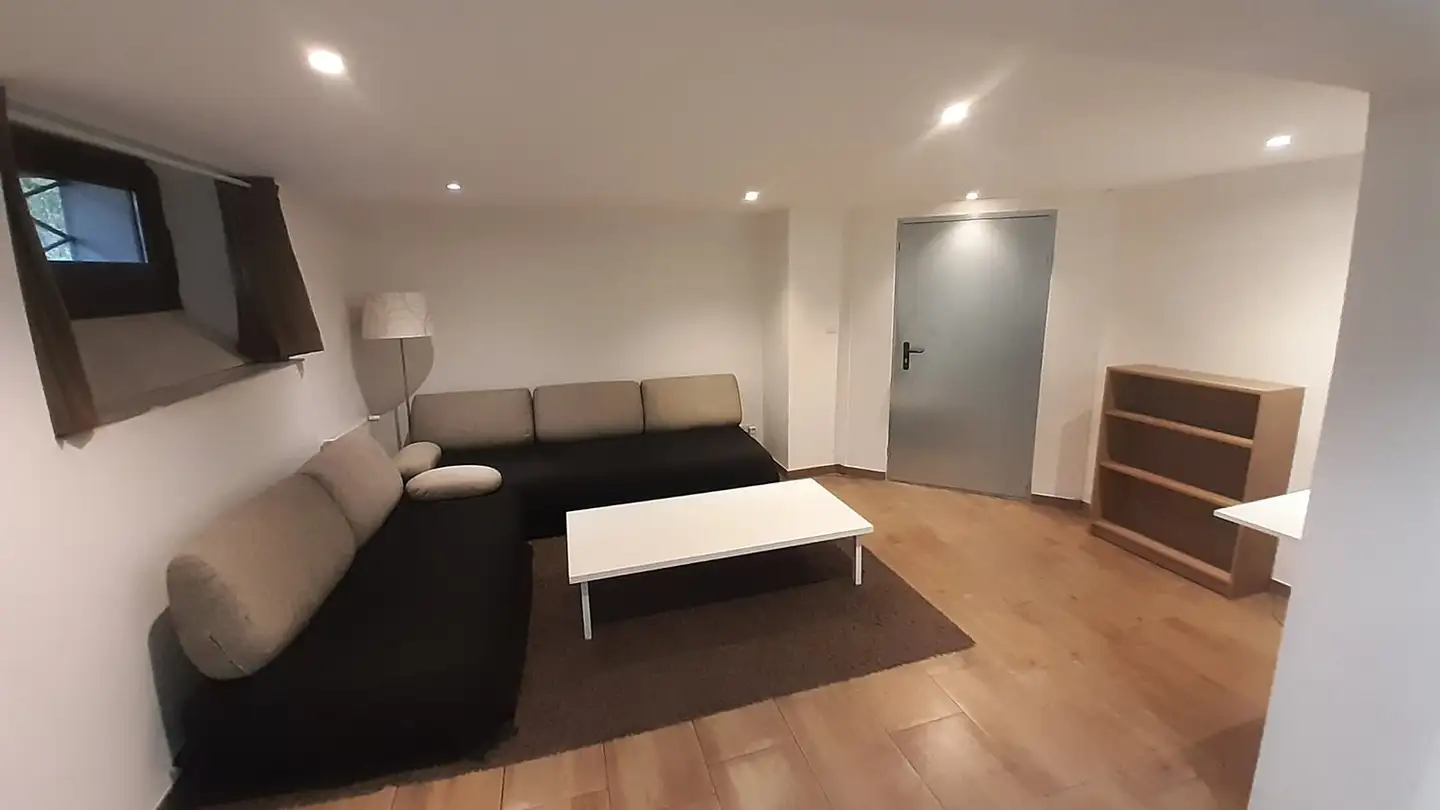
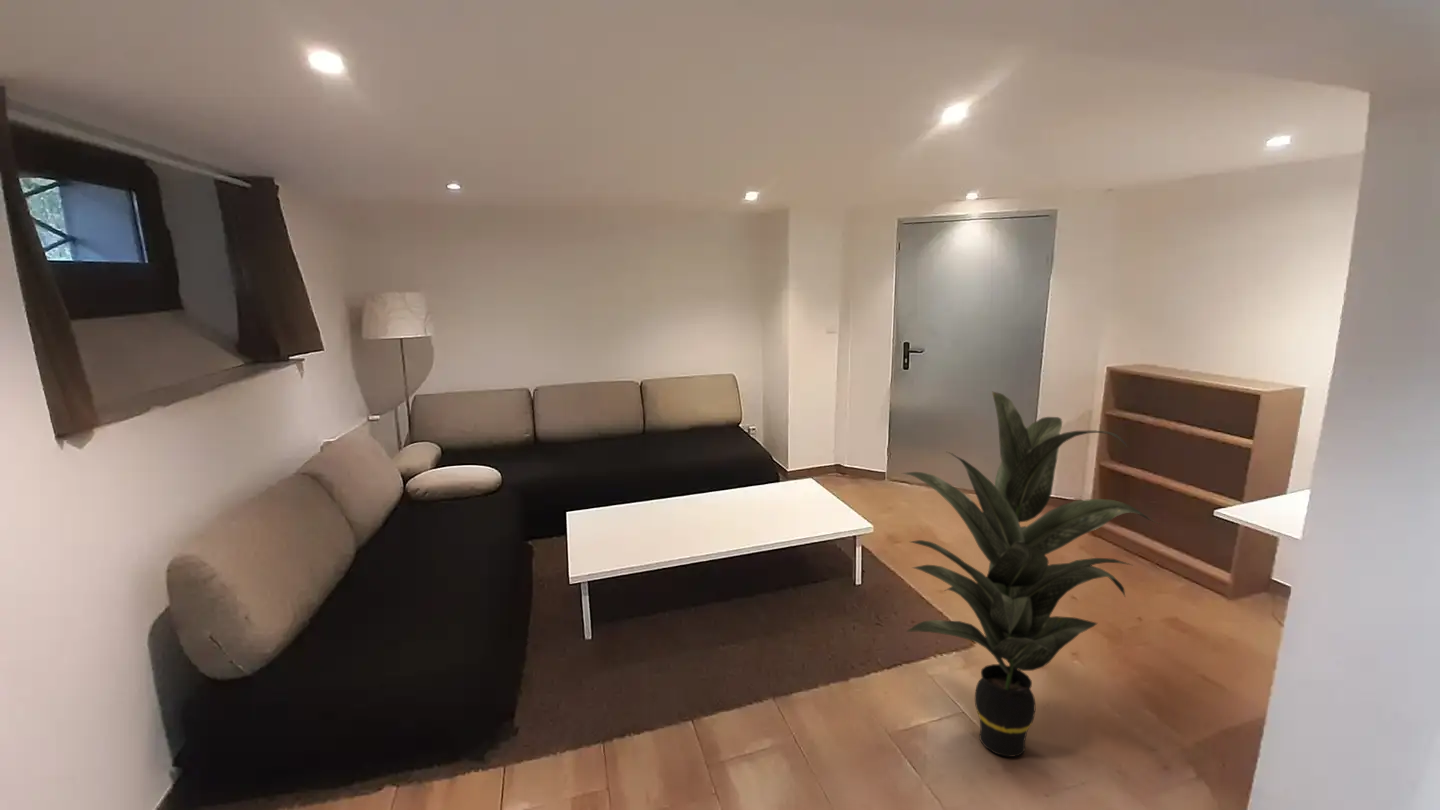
+ indoor plant (1012, 572)
